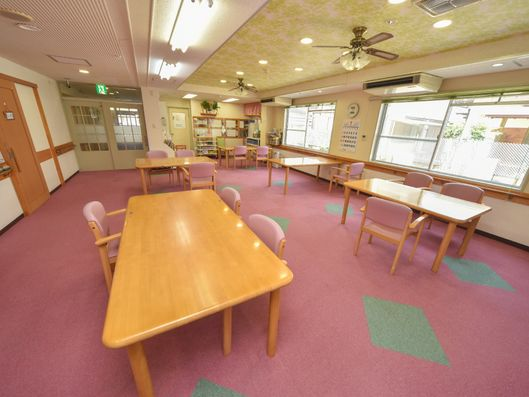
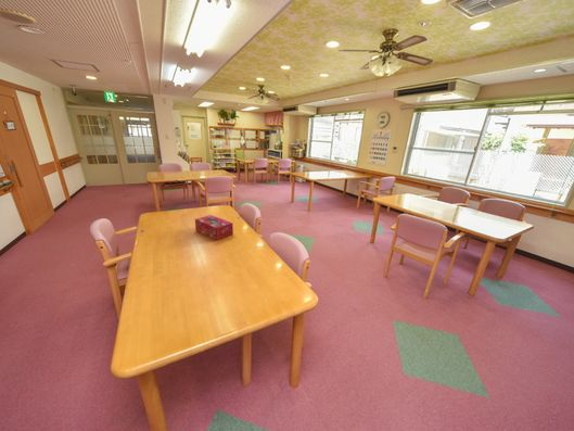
+ tissue box (214, 226)
